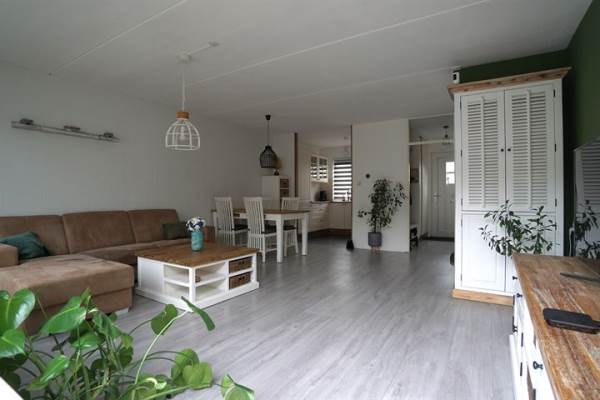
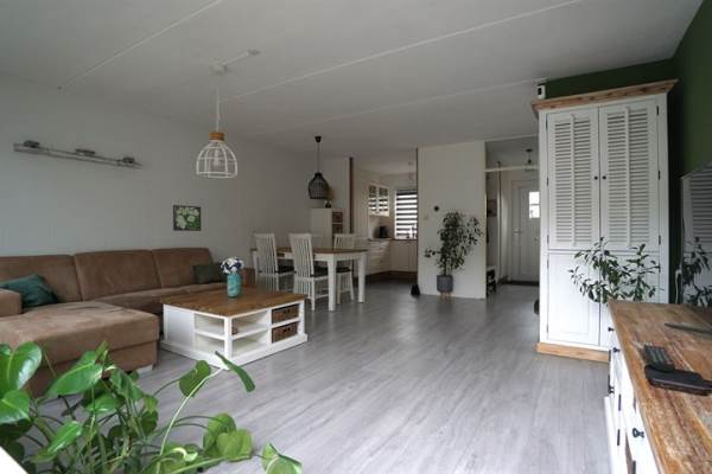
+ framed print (187, 218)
+ remote control (657, 357)
